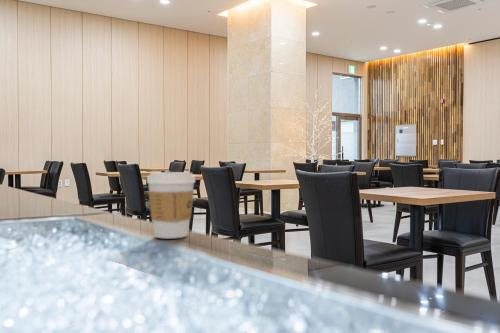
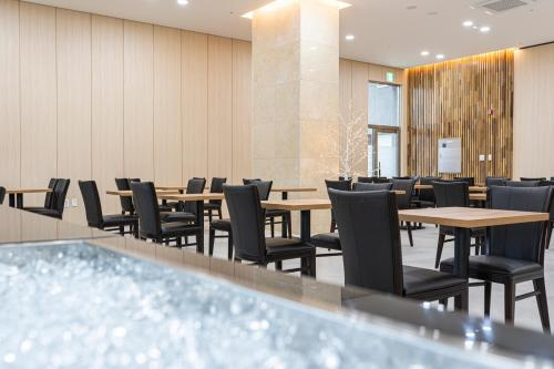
- coffee cup (171, 202)
